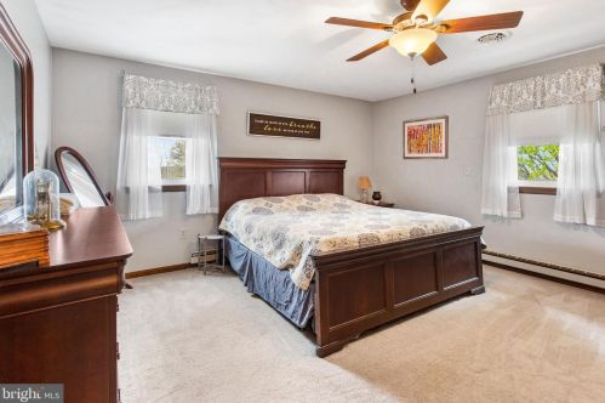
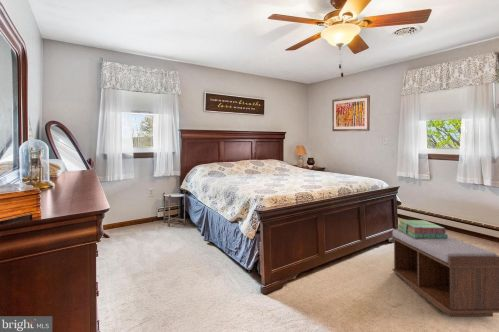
+ bench (437, 266)
+ stack of books (420, 228)
